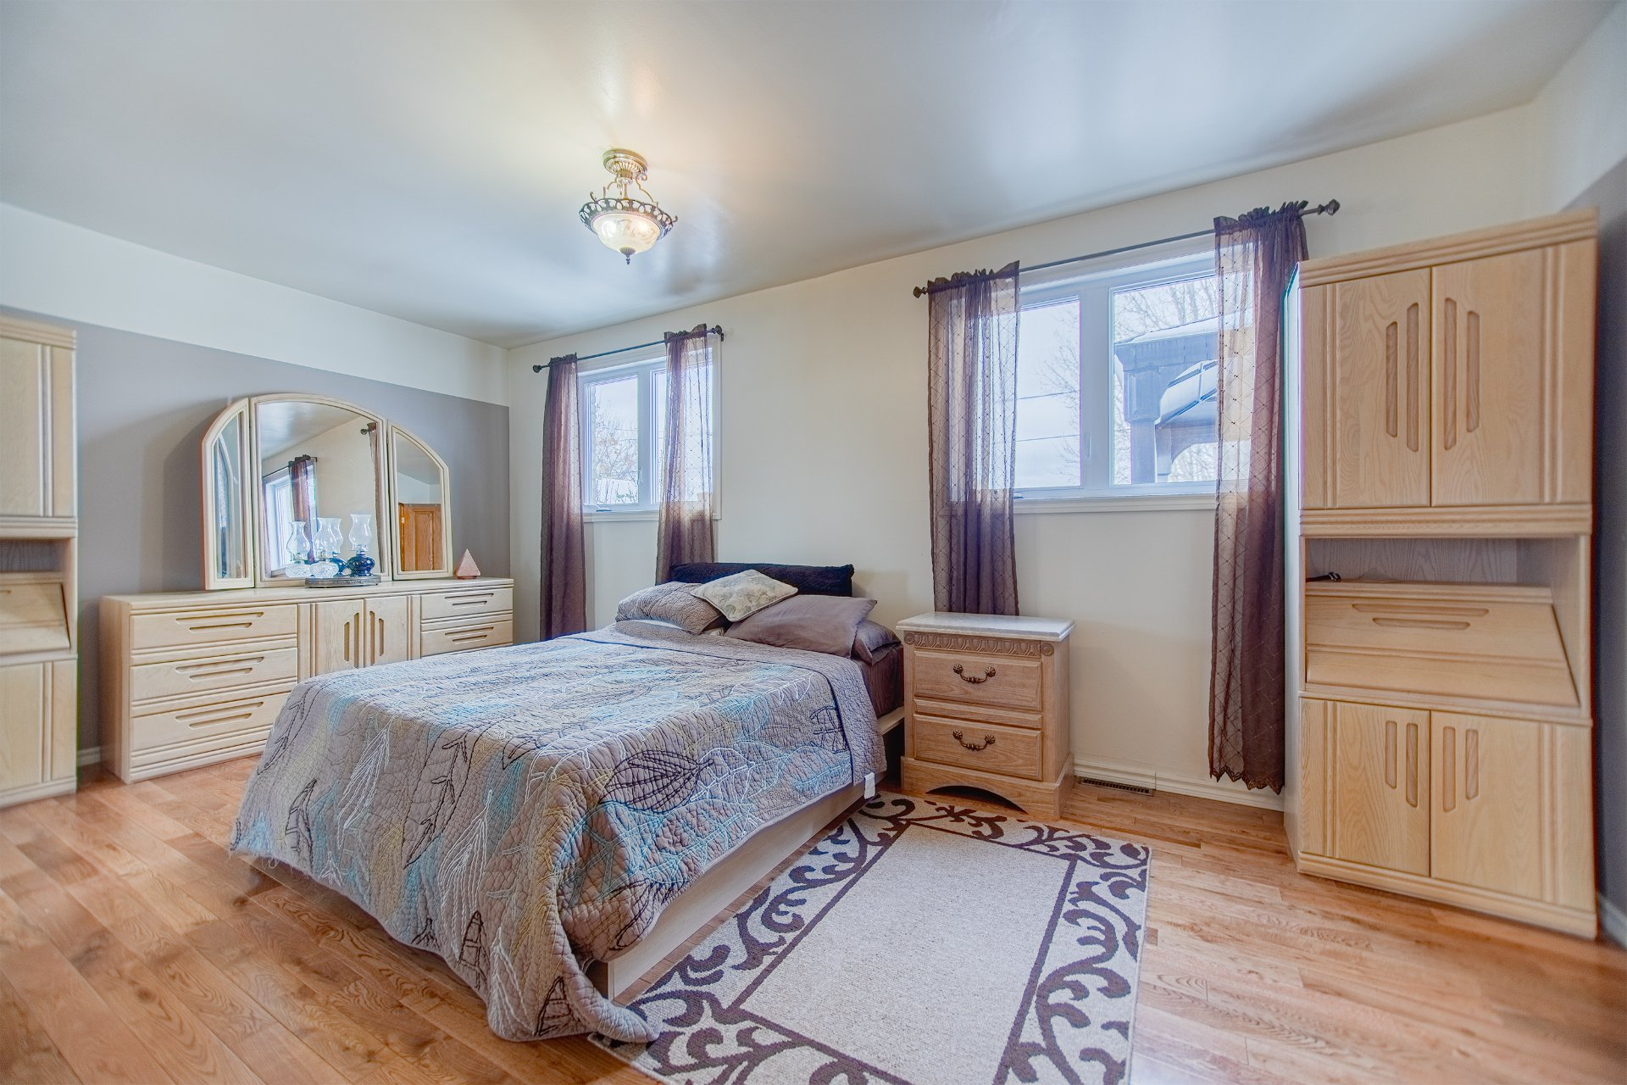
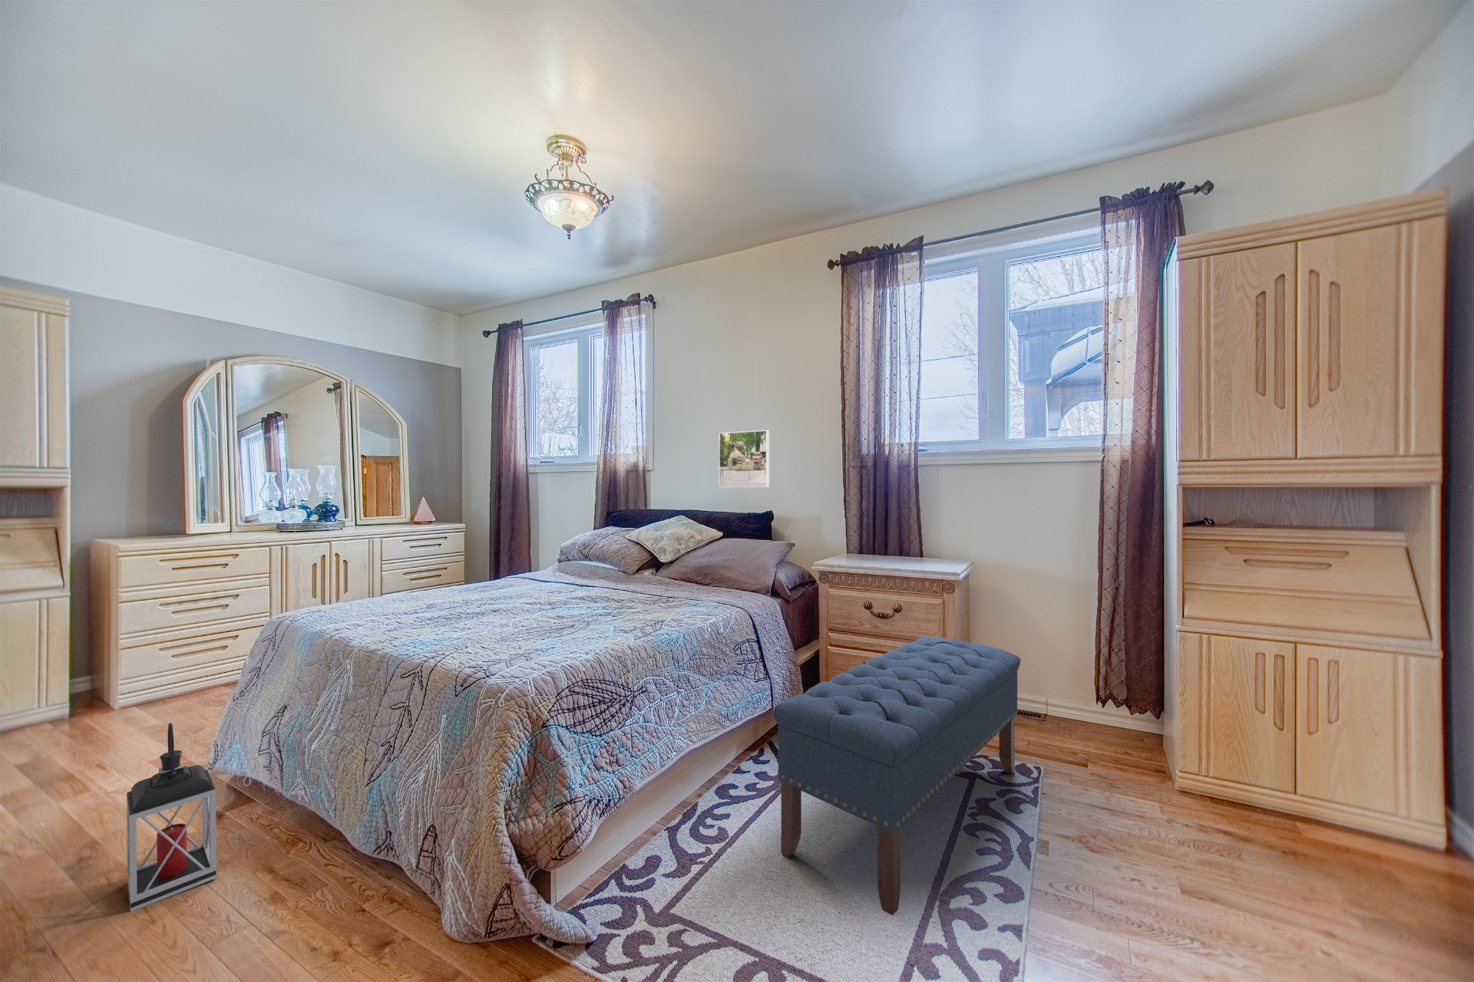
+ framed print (744, 459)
+ lantern (171, 802)
+ bench (912, 738)
